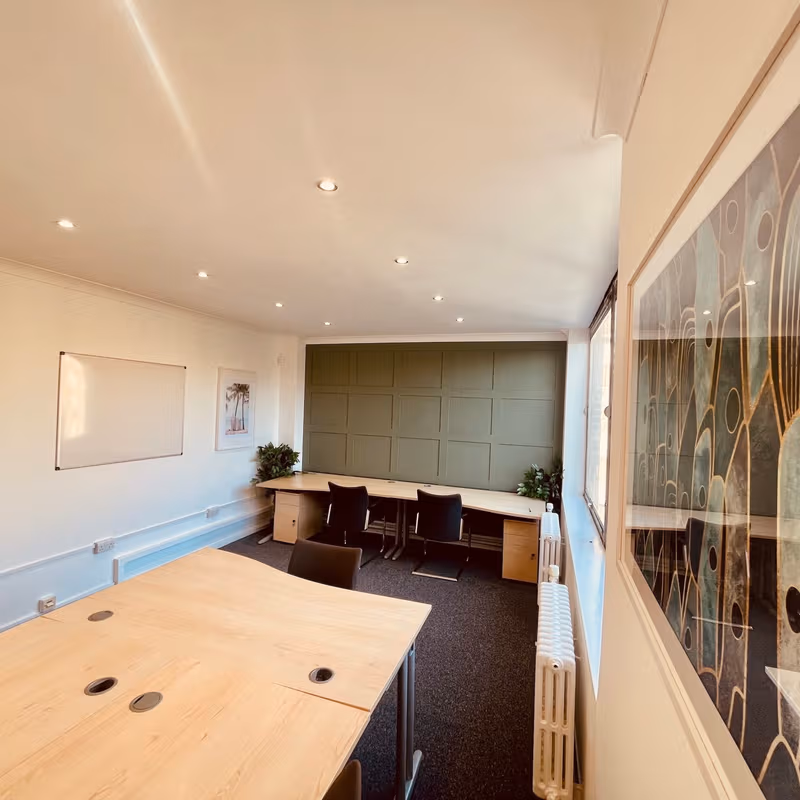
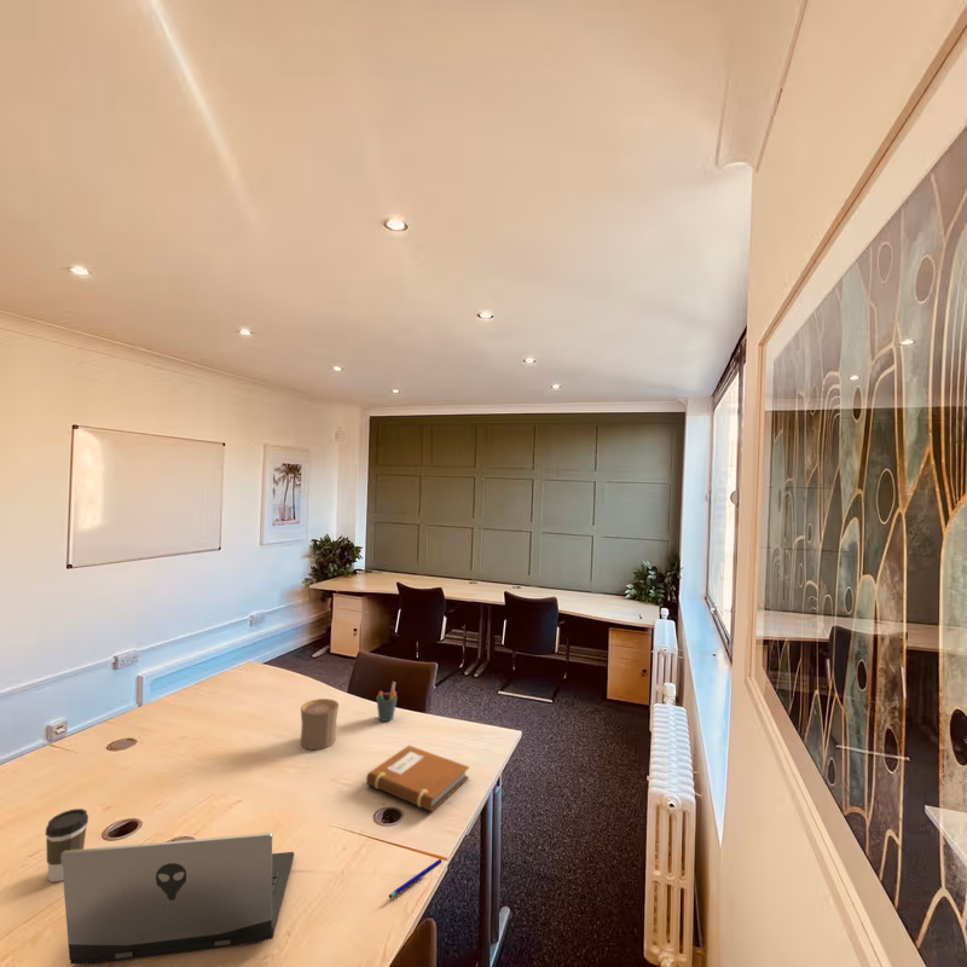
+ laptop (196, 856)
+ notebook (416, 775)
+ pen (416, 878)
+ coffee cup (65, 845)
+ cup (319, 723)
+ pen holder (387, 701)
